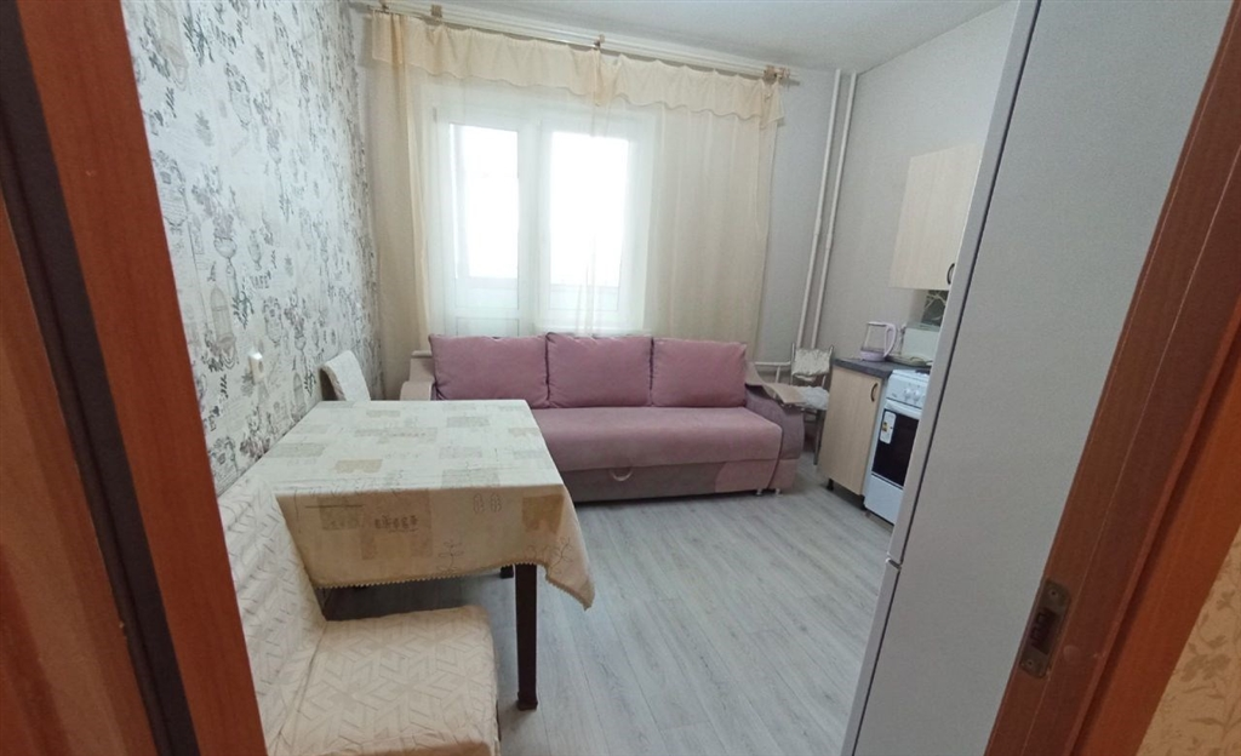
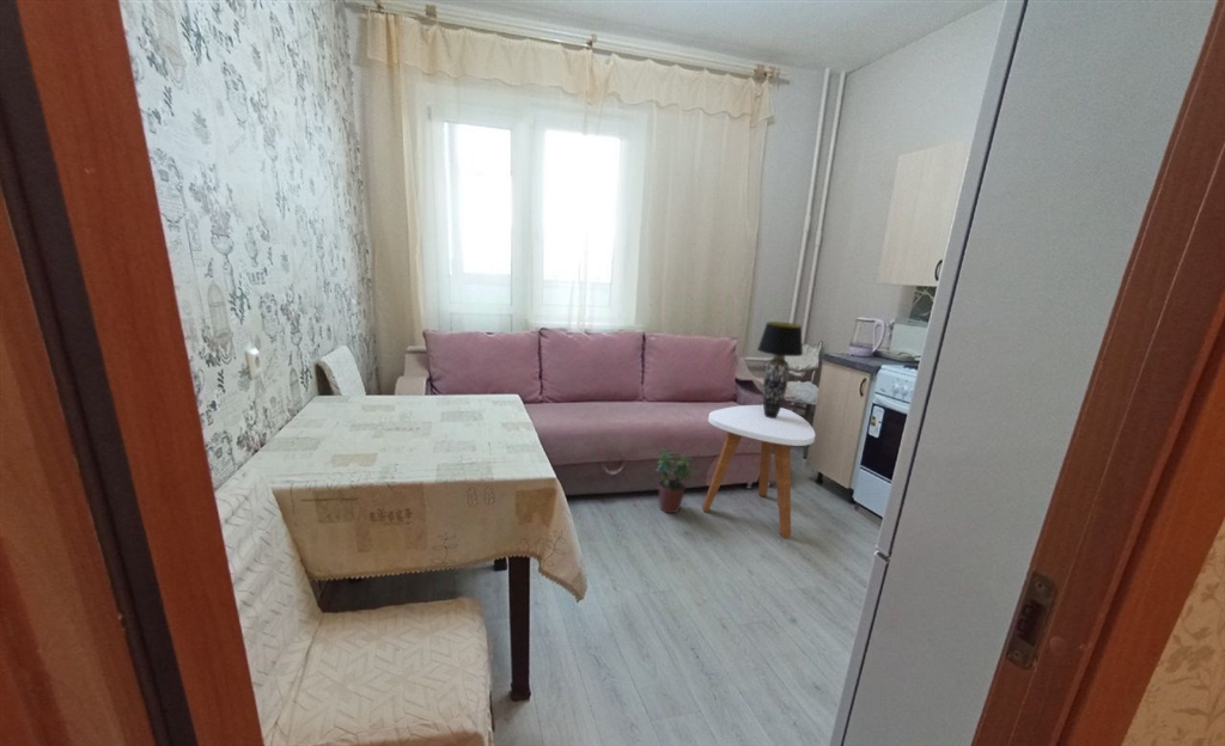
+ table lamp (776, 371)
+ potted plant (669, 478)
+ side table (760, 469)
